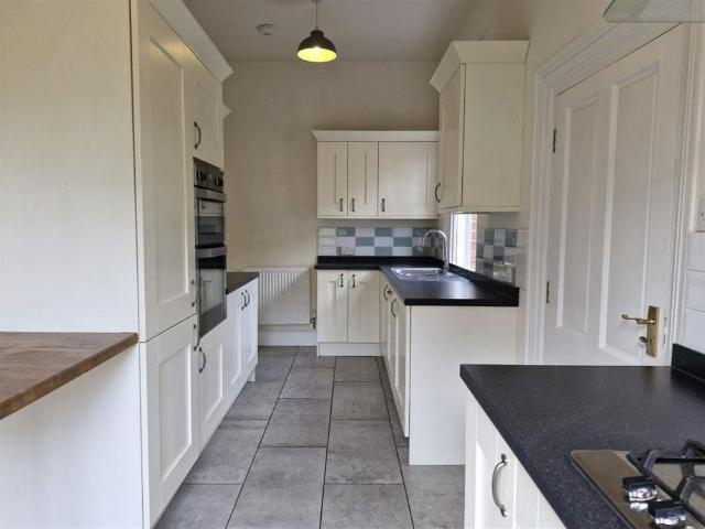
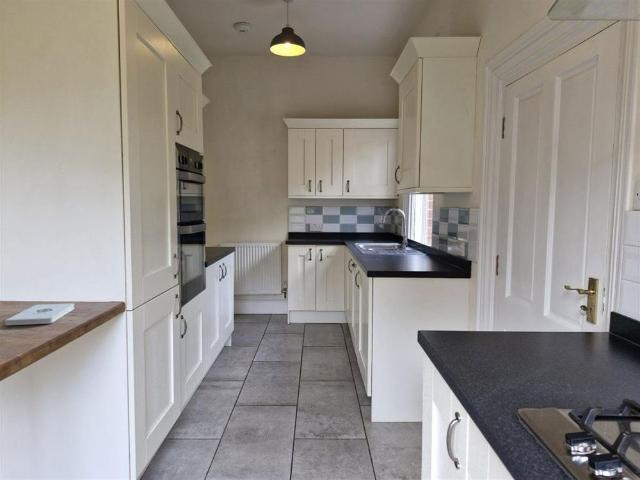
+ notepad (43, 313)
